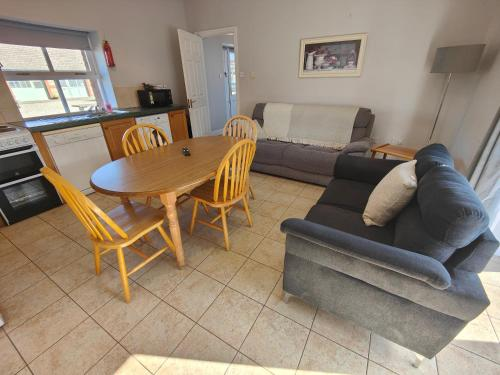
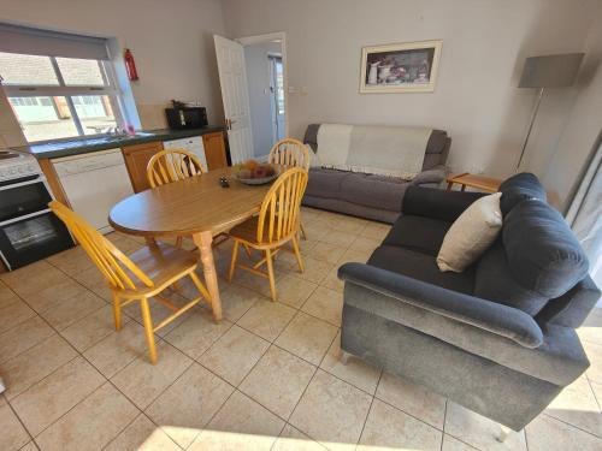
+ fruit bowl (255, 171)
